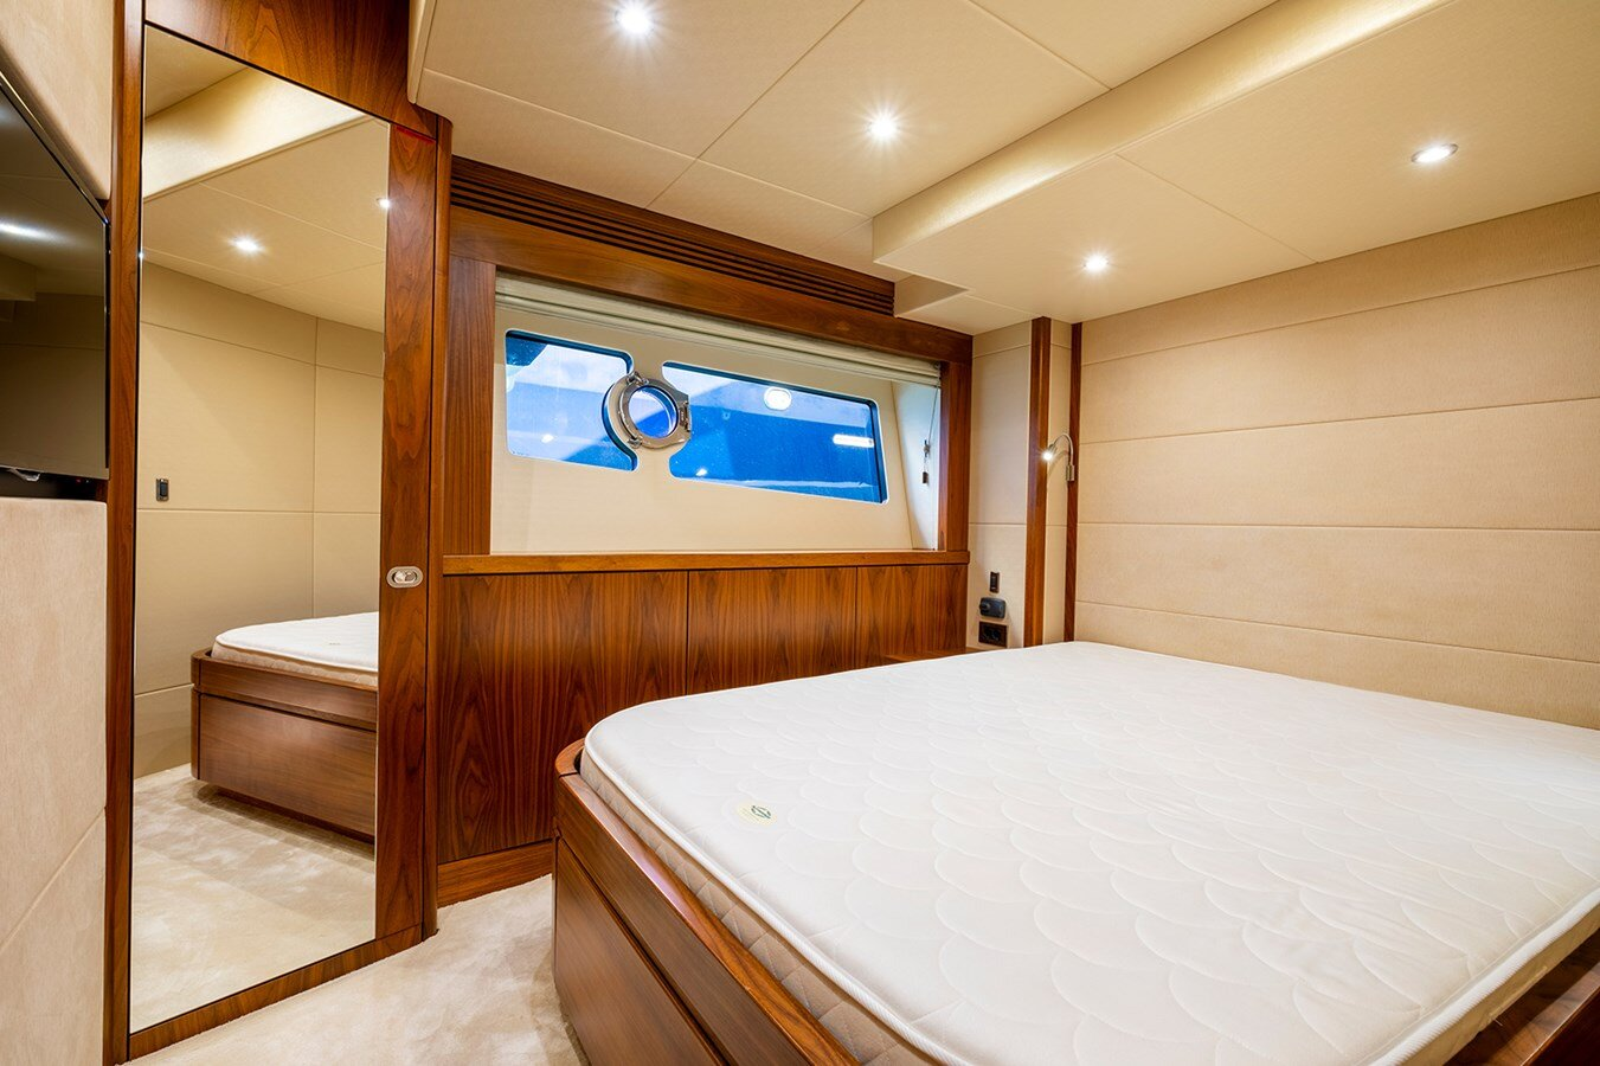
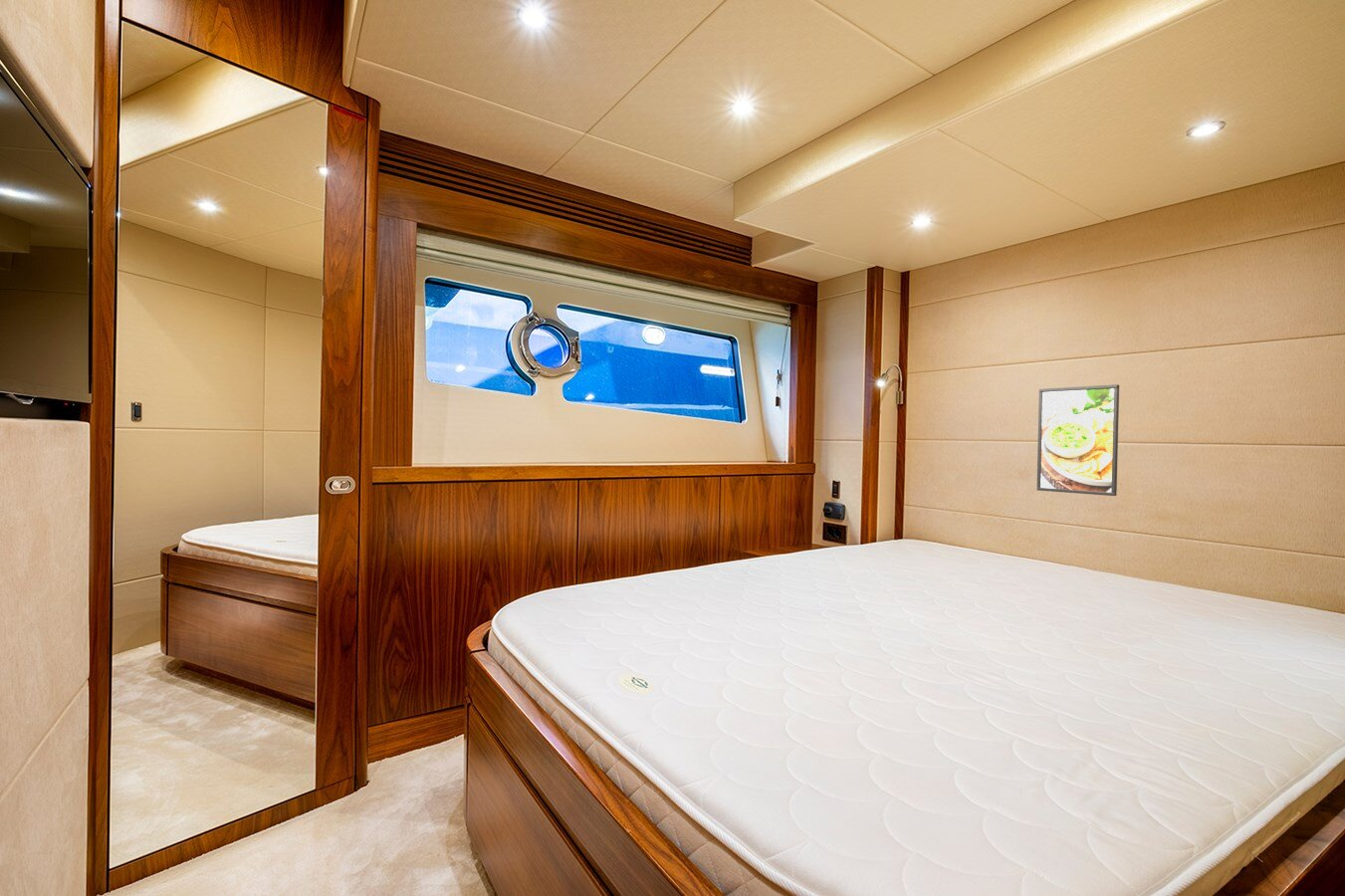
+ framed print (1075, 440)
